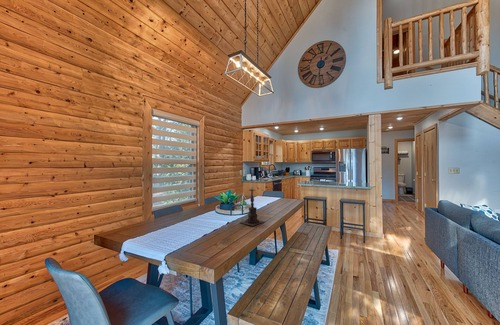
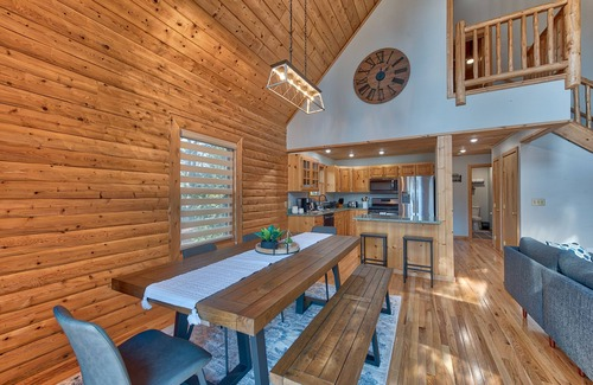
- candle holder (252, 203)
